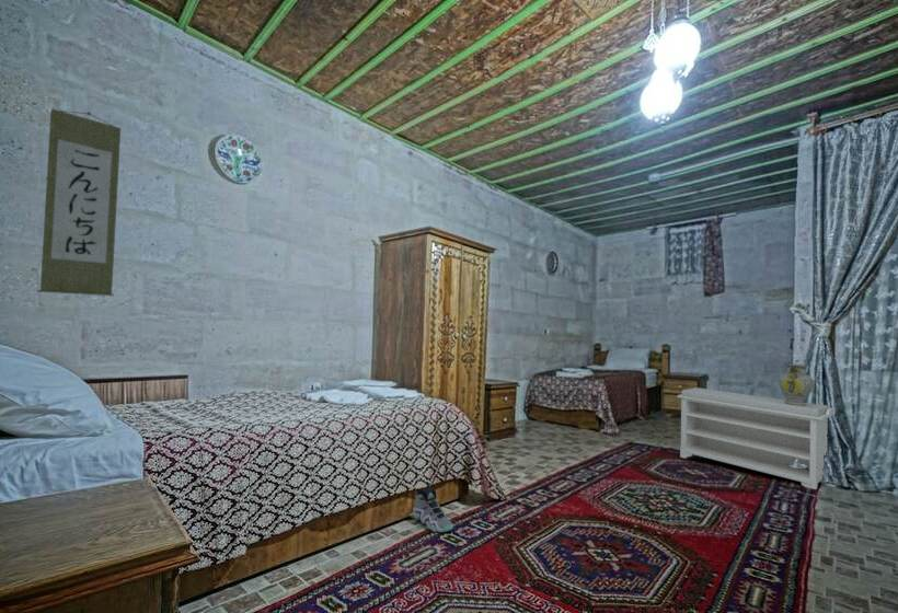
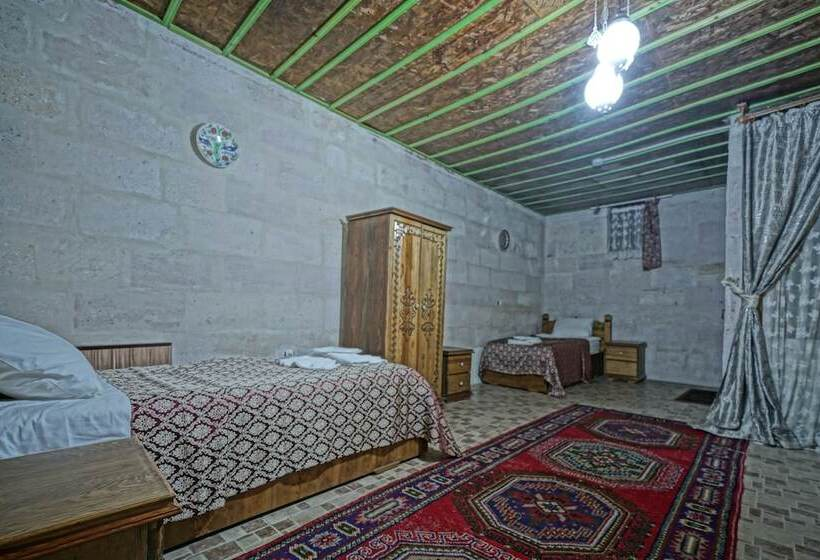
- bench (748, 432)
- sneaker (431, 505)
- ceramic jug (795, 384)
- wall scroll (82, 201)
